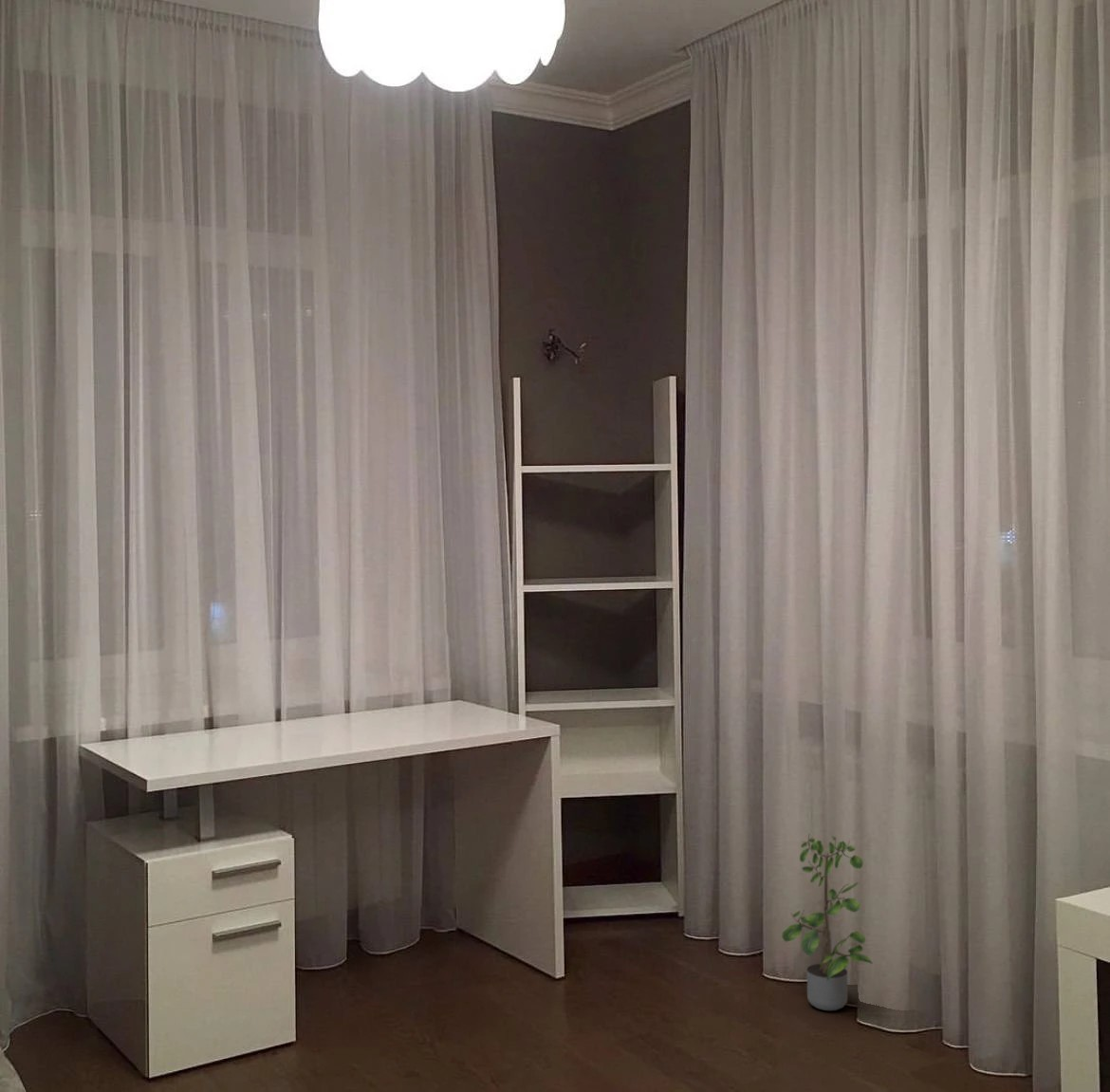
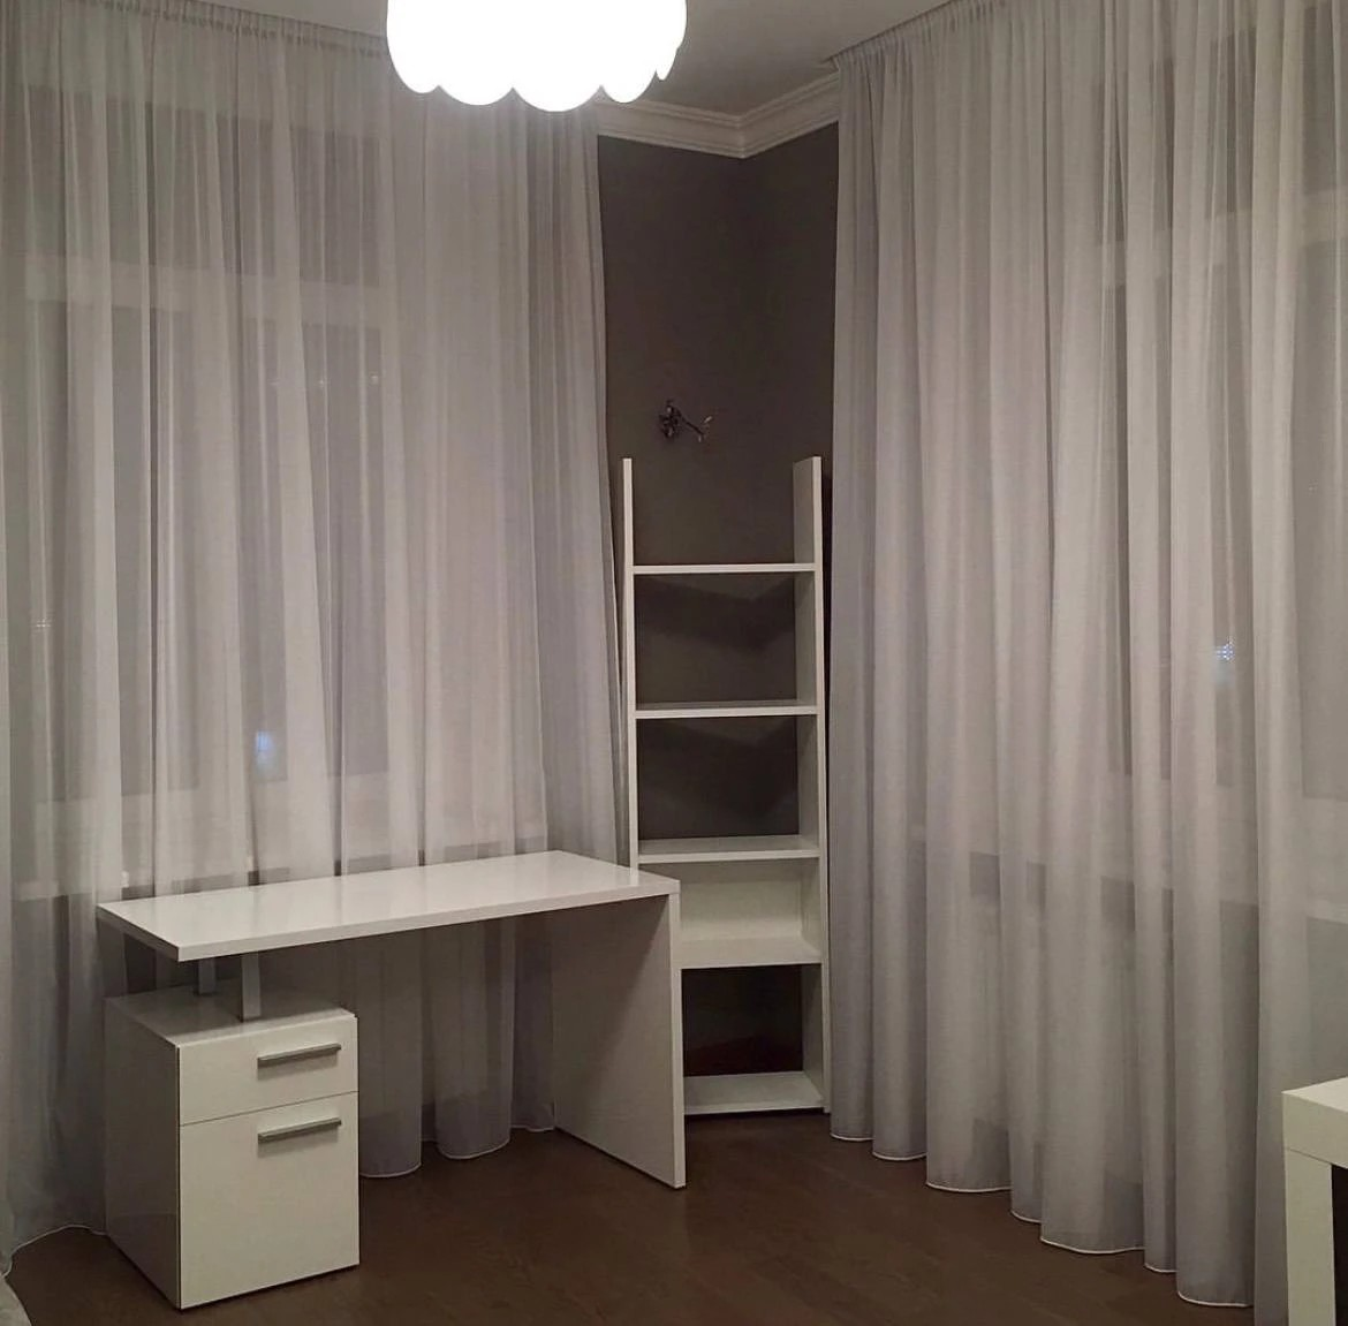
- potted plant (828, 924)
